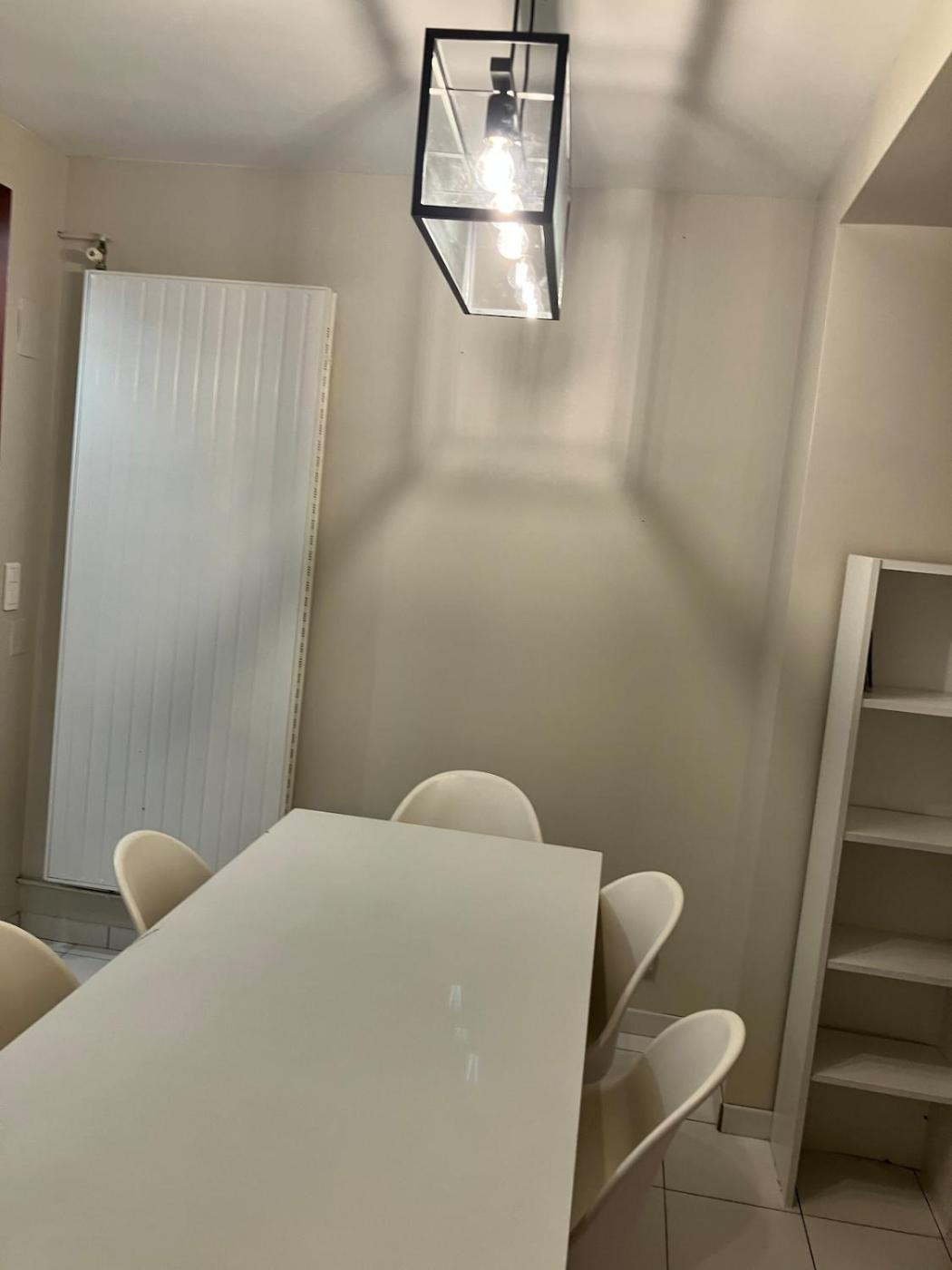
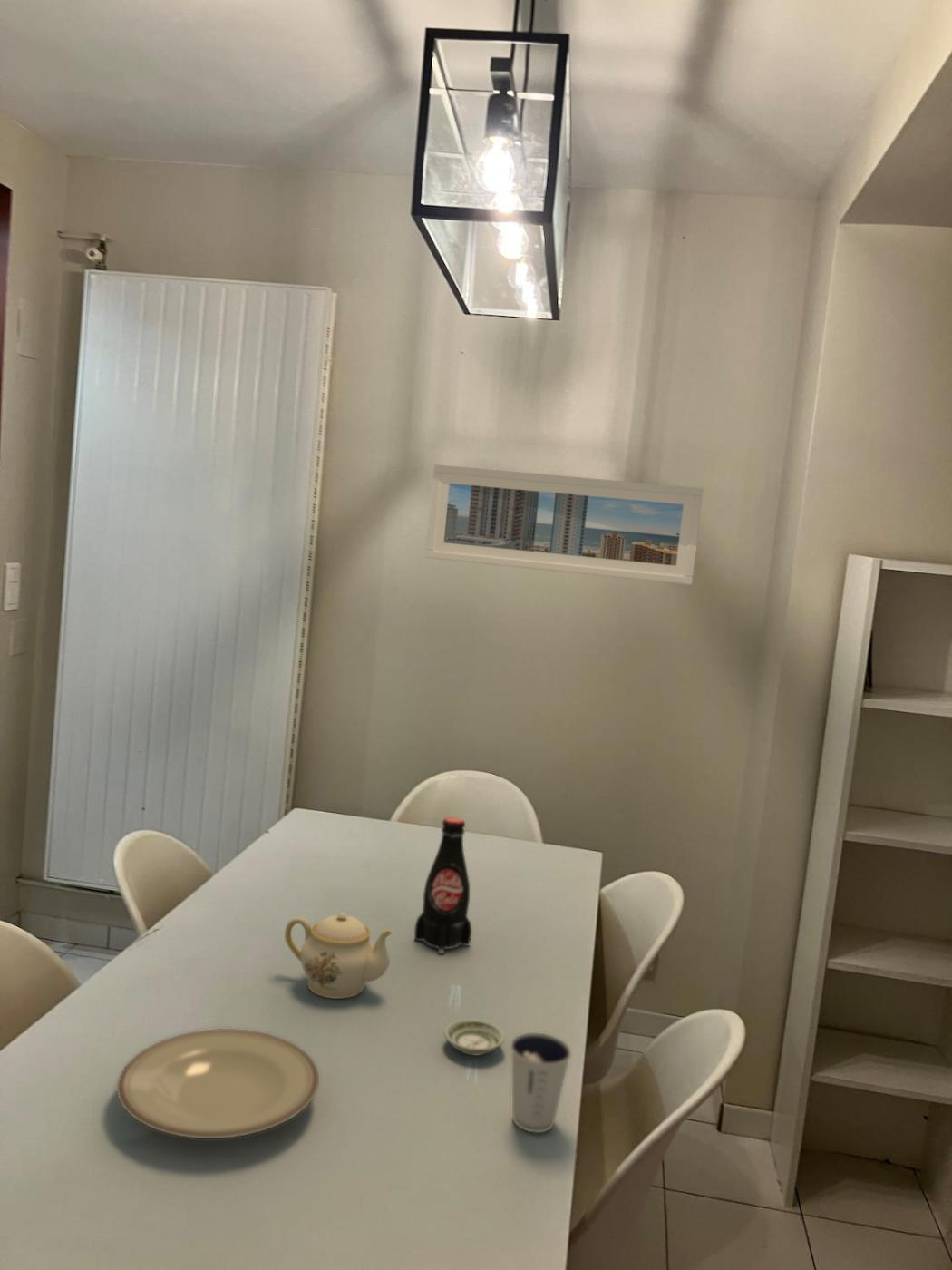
+ plate (219, 1089)
+ teapot (336, 949)
+ saucer (473, 1040)
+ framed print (561, 523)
+ dixie cup (537, 1084)
+ bottle (448, 881)
